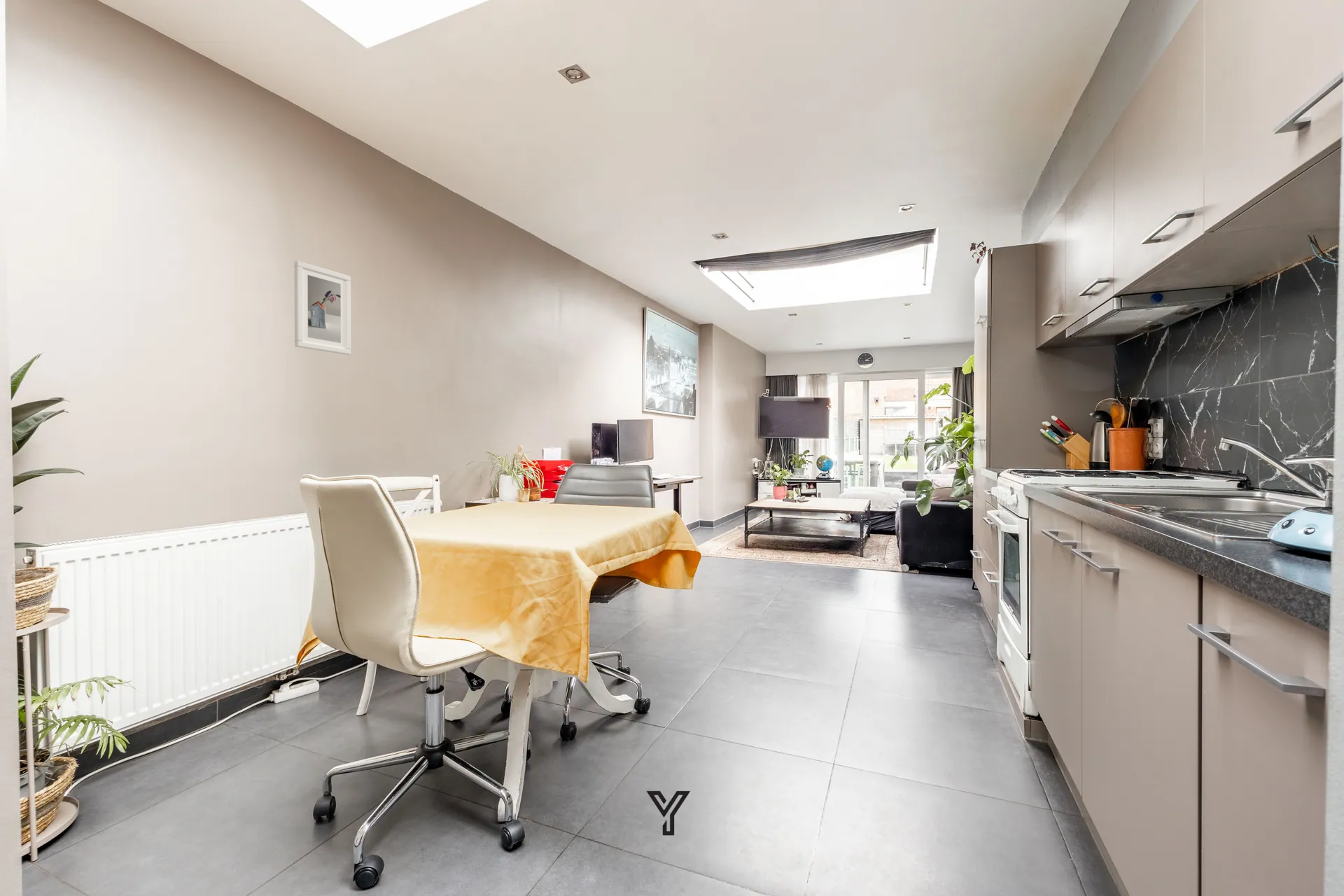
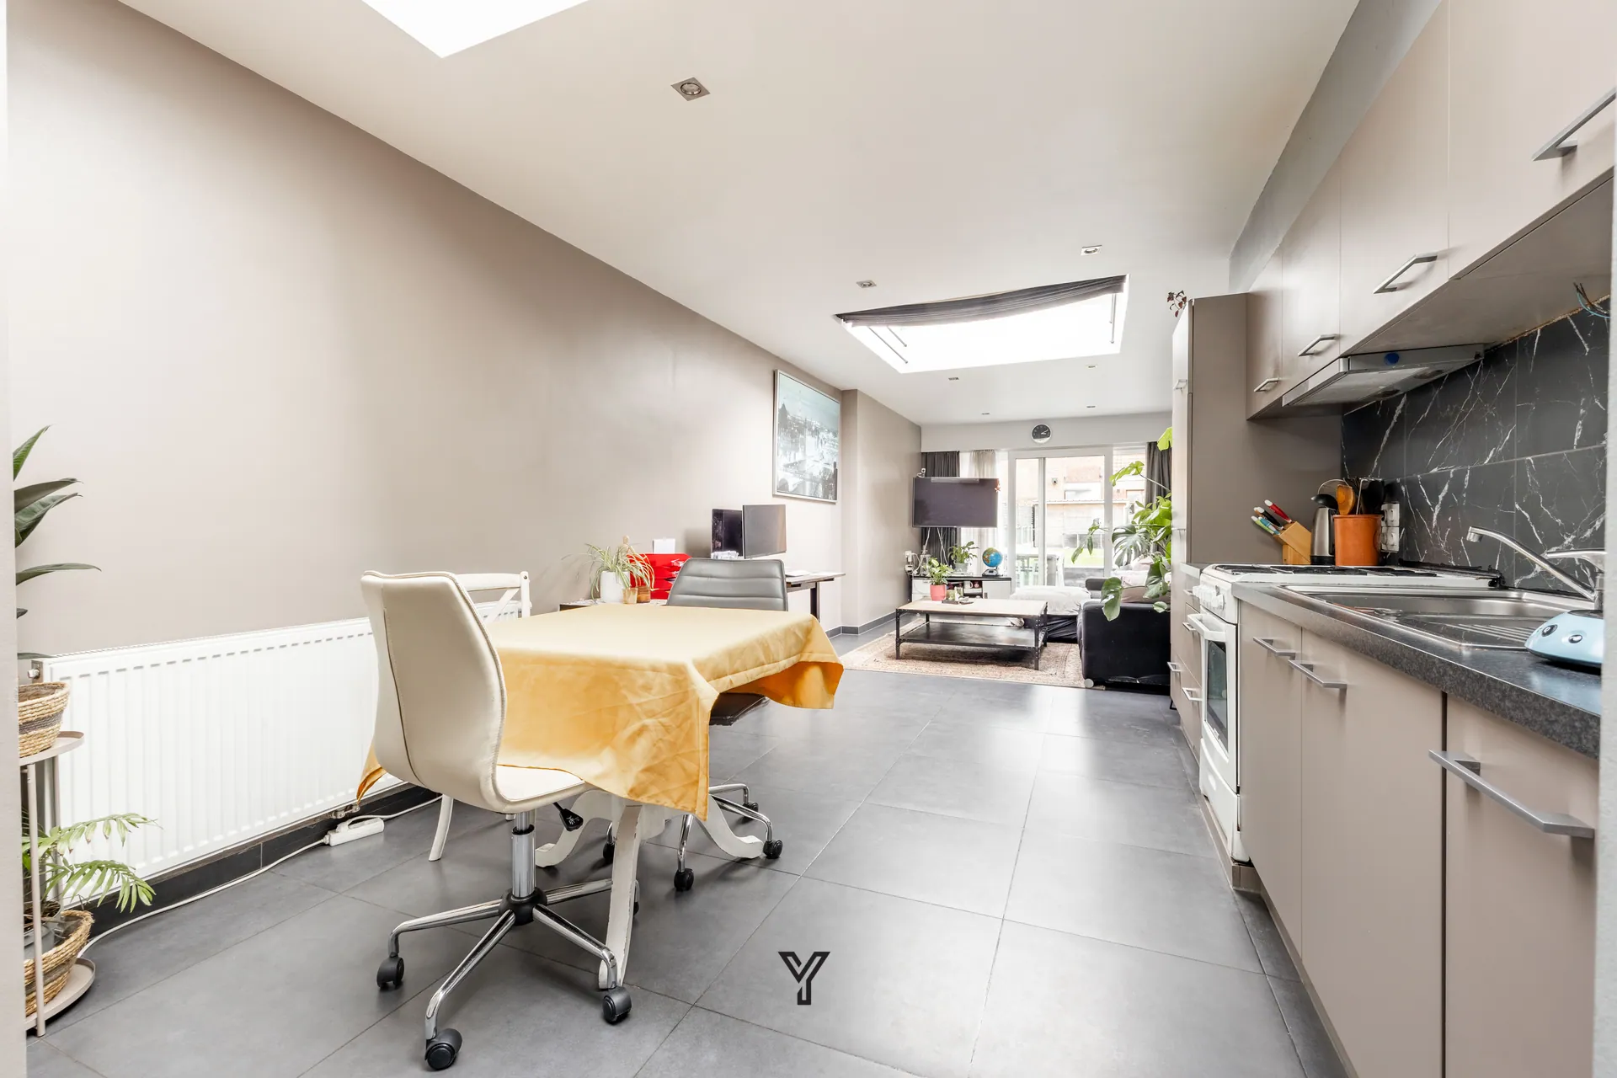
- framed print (323, 309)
